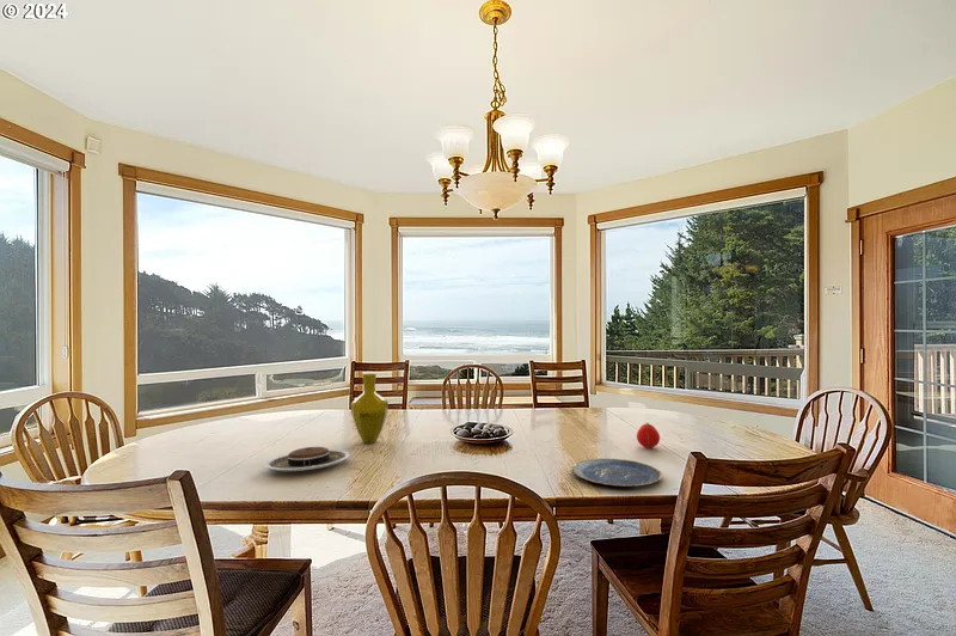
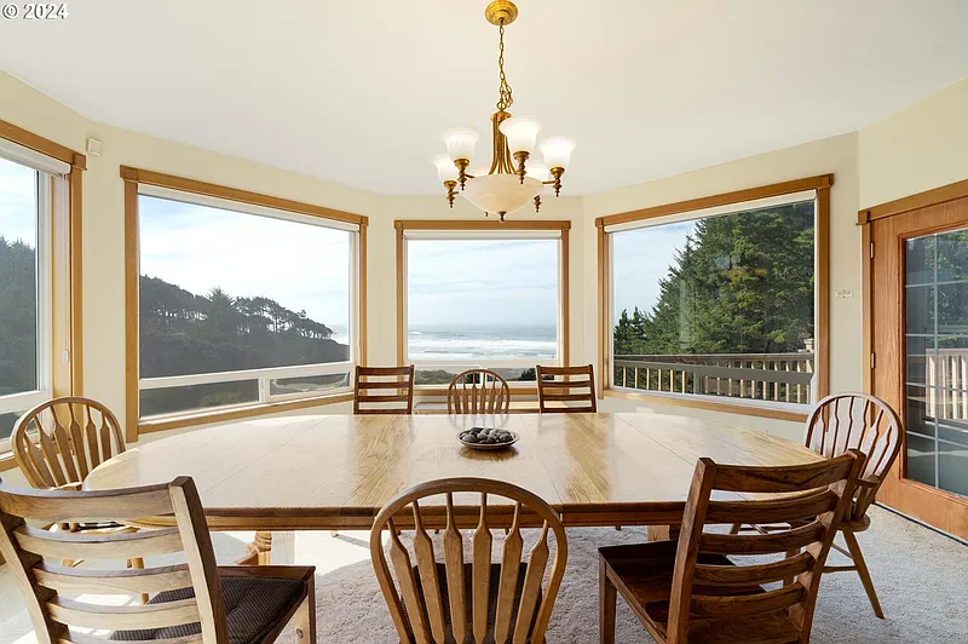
- vase (369, 408)
- fruit (648, 434)
- plate (615, 472)
- plate (308, 457)
